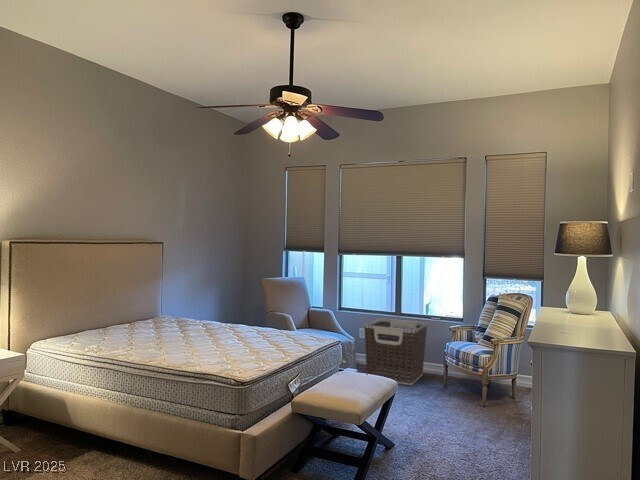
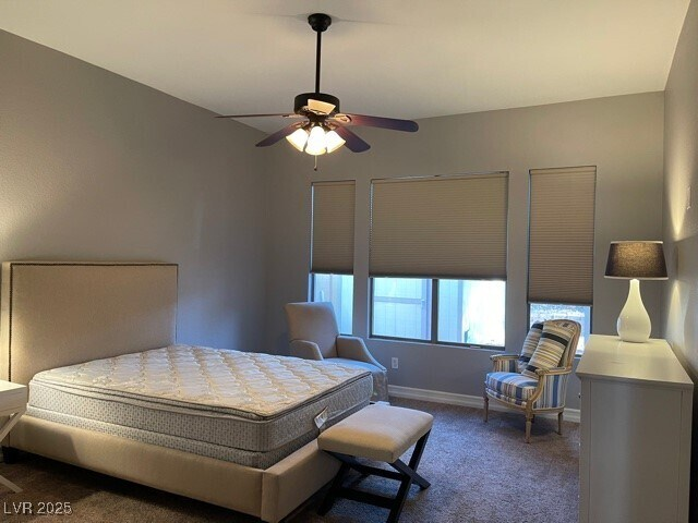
- clothes hamper (395, 349)
